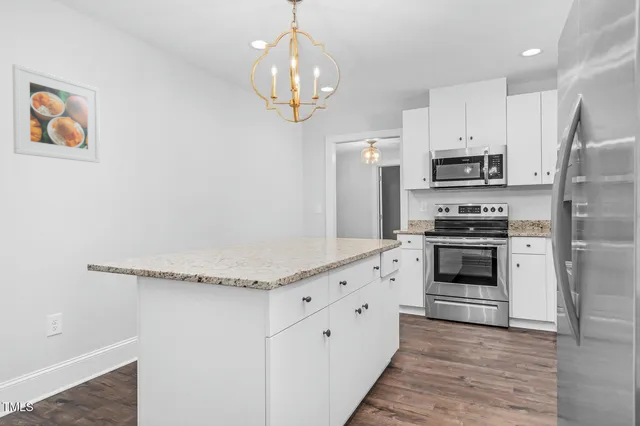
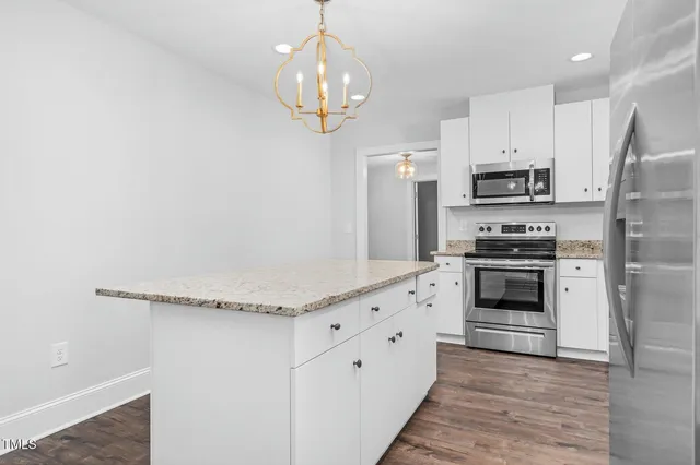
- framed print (60, 117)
